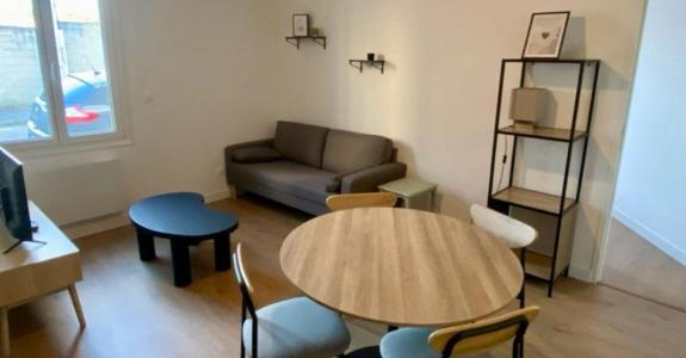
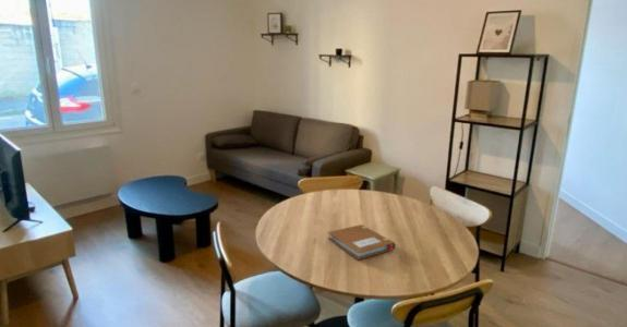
+ notebook (361, 241)
